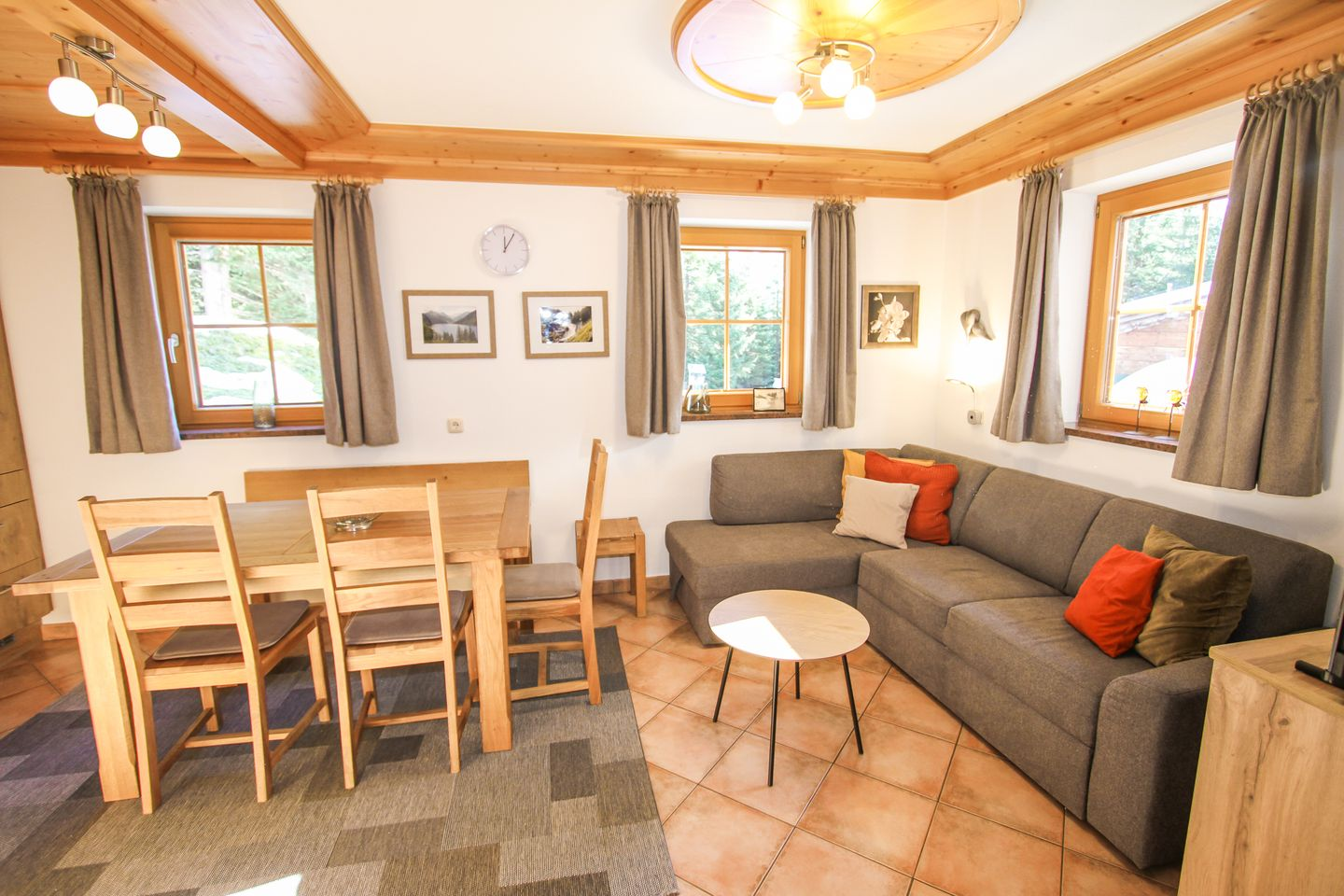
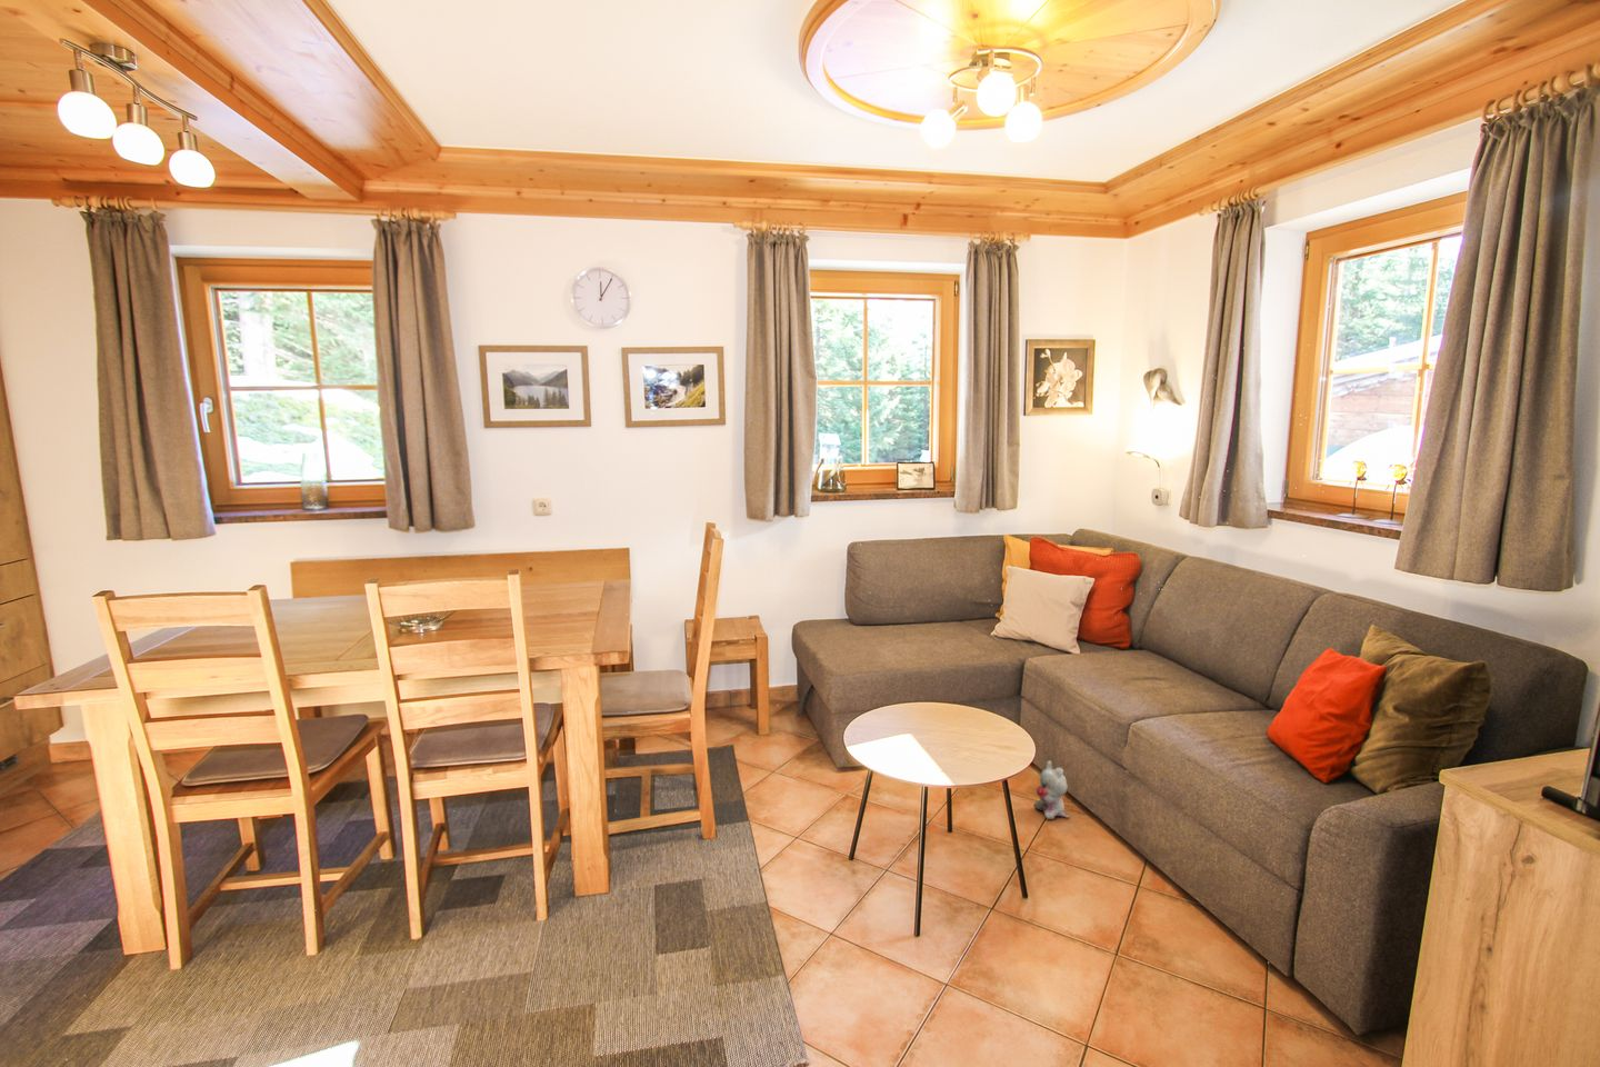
+ plush toy (1051, 788)
